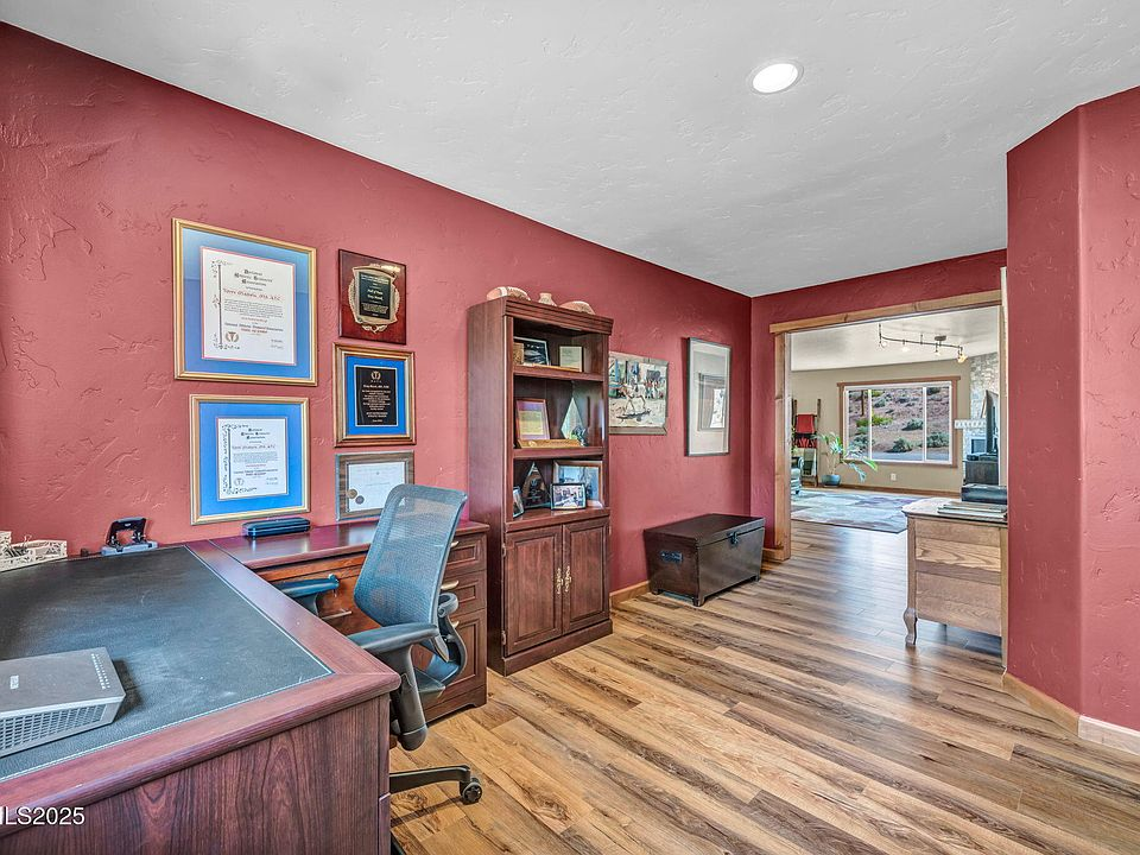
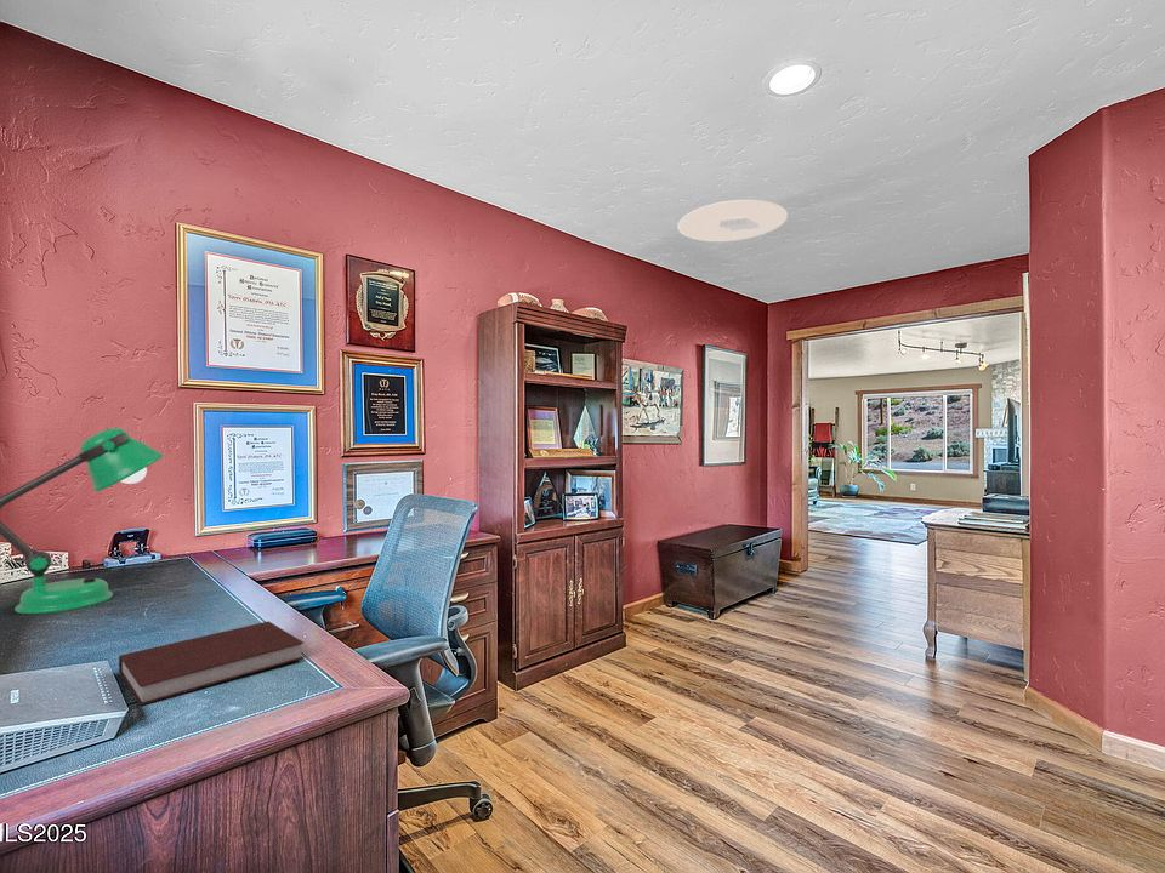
+ notebook (214, 656)
+ desk lamp (93, 490)
+ ceiling light (731, 217)
